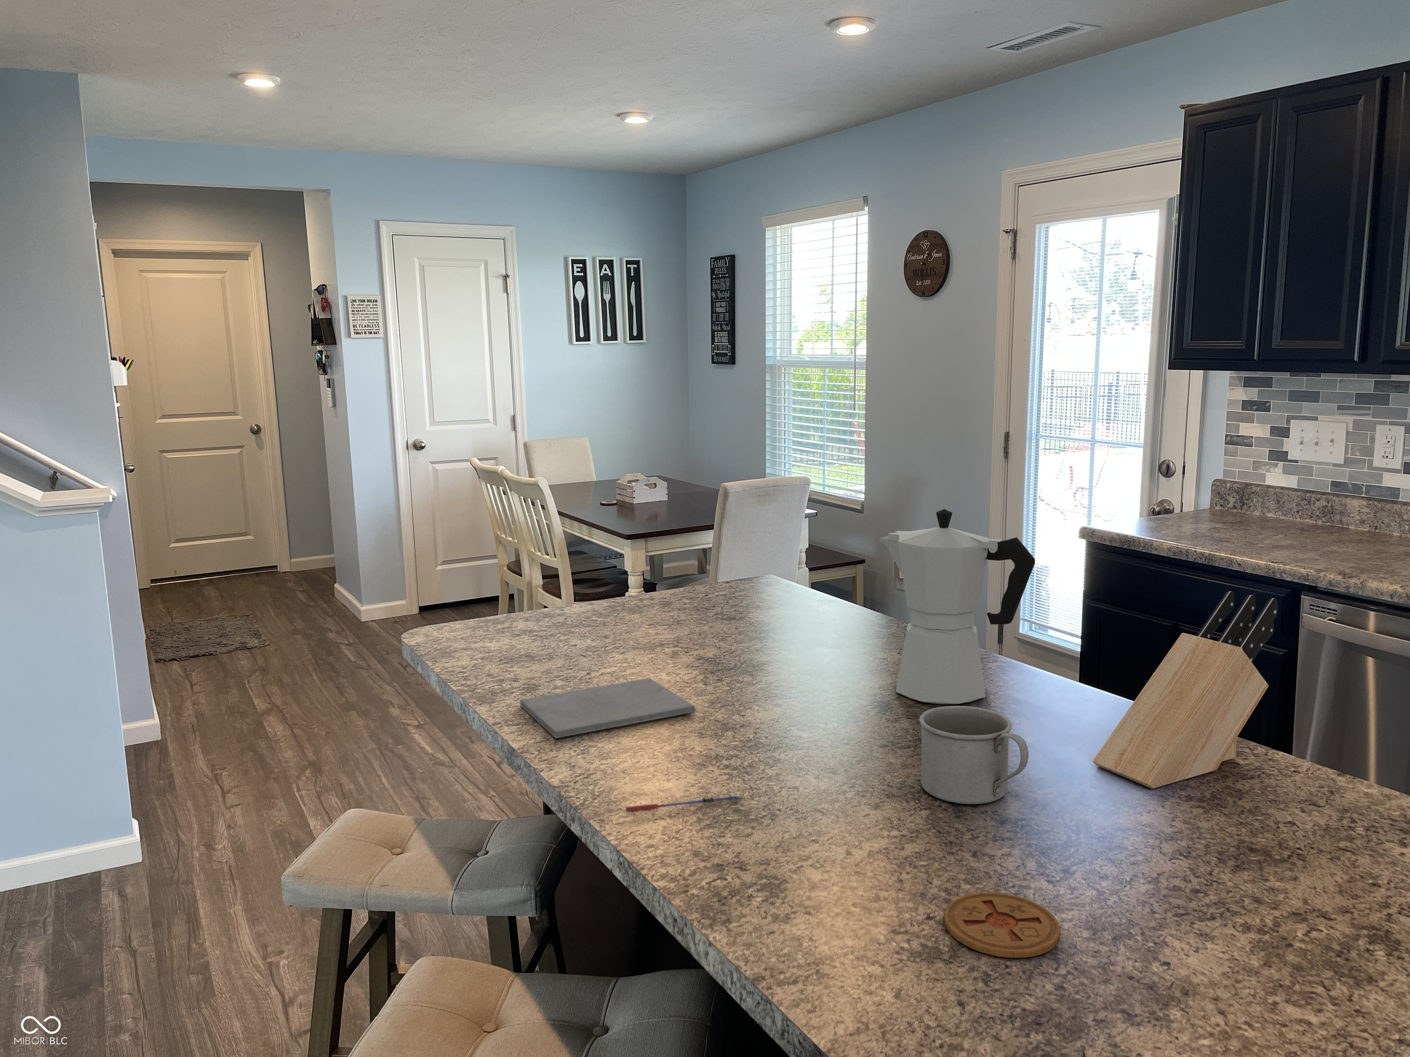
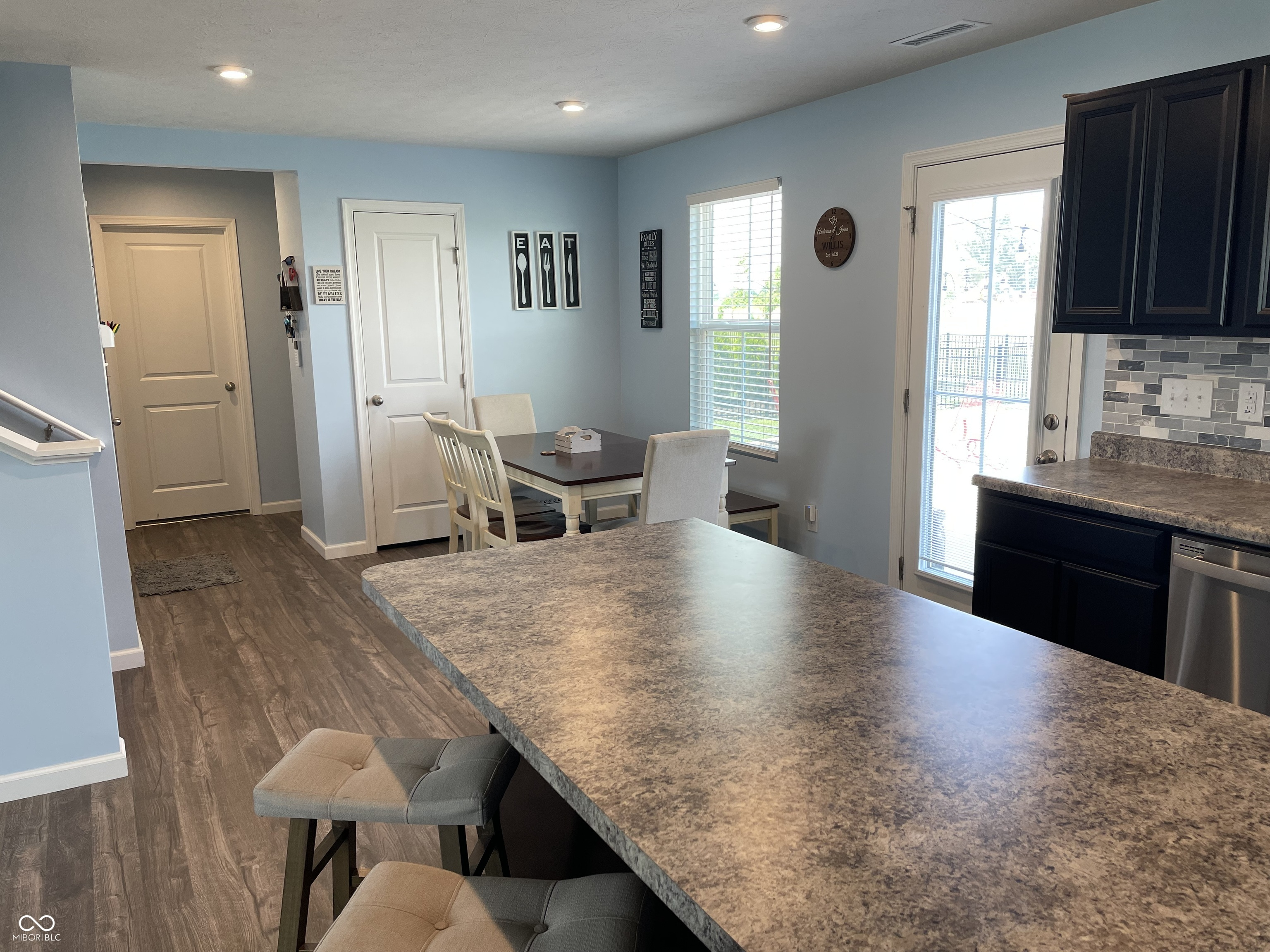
- mug (970, 755)
- coaster (1001, 924)
- moka pot (953, 603)
- knife block (1194, 682)
- pen (686, 802)
- notepad (606, 705)
